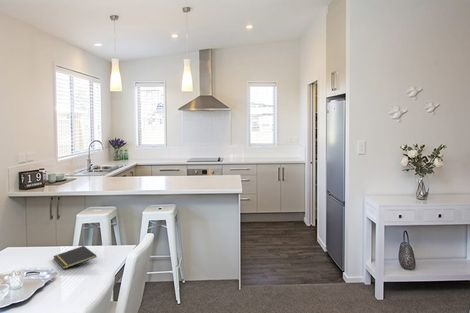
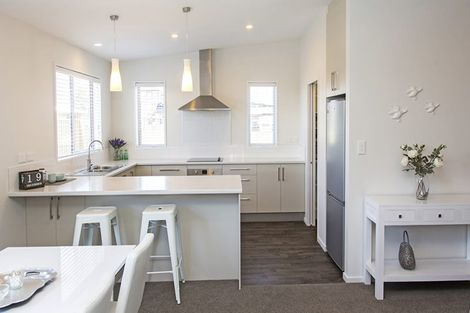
- notepad (74, 256)
